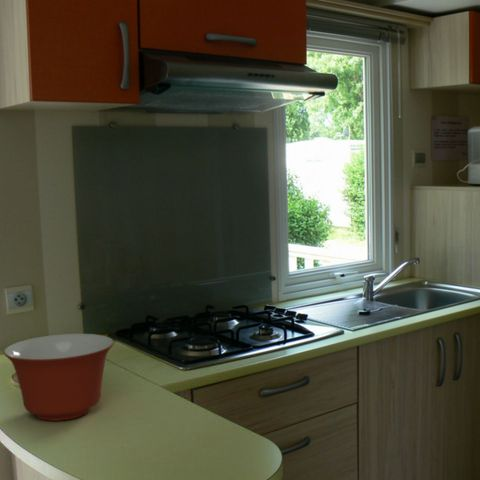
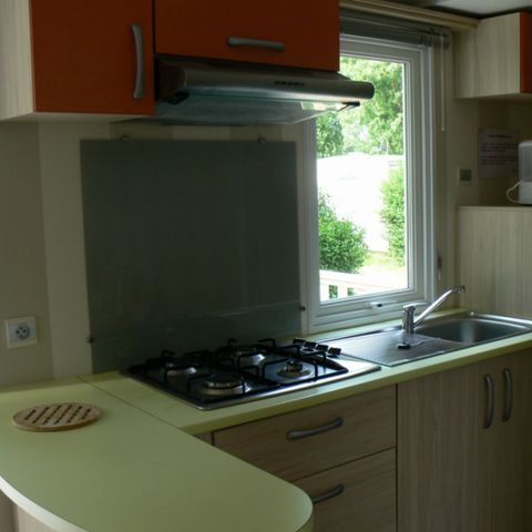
- mixing bowl (61, 378)
